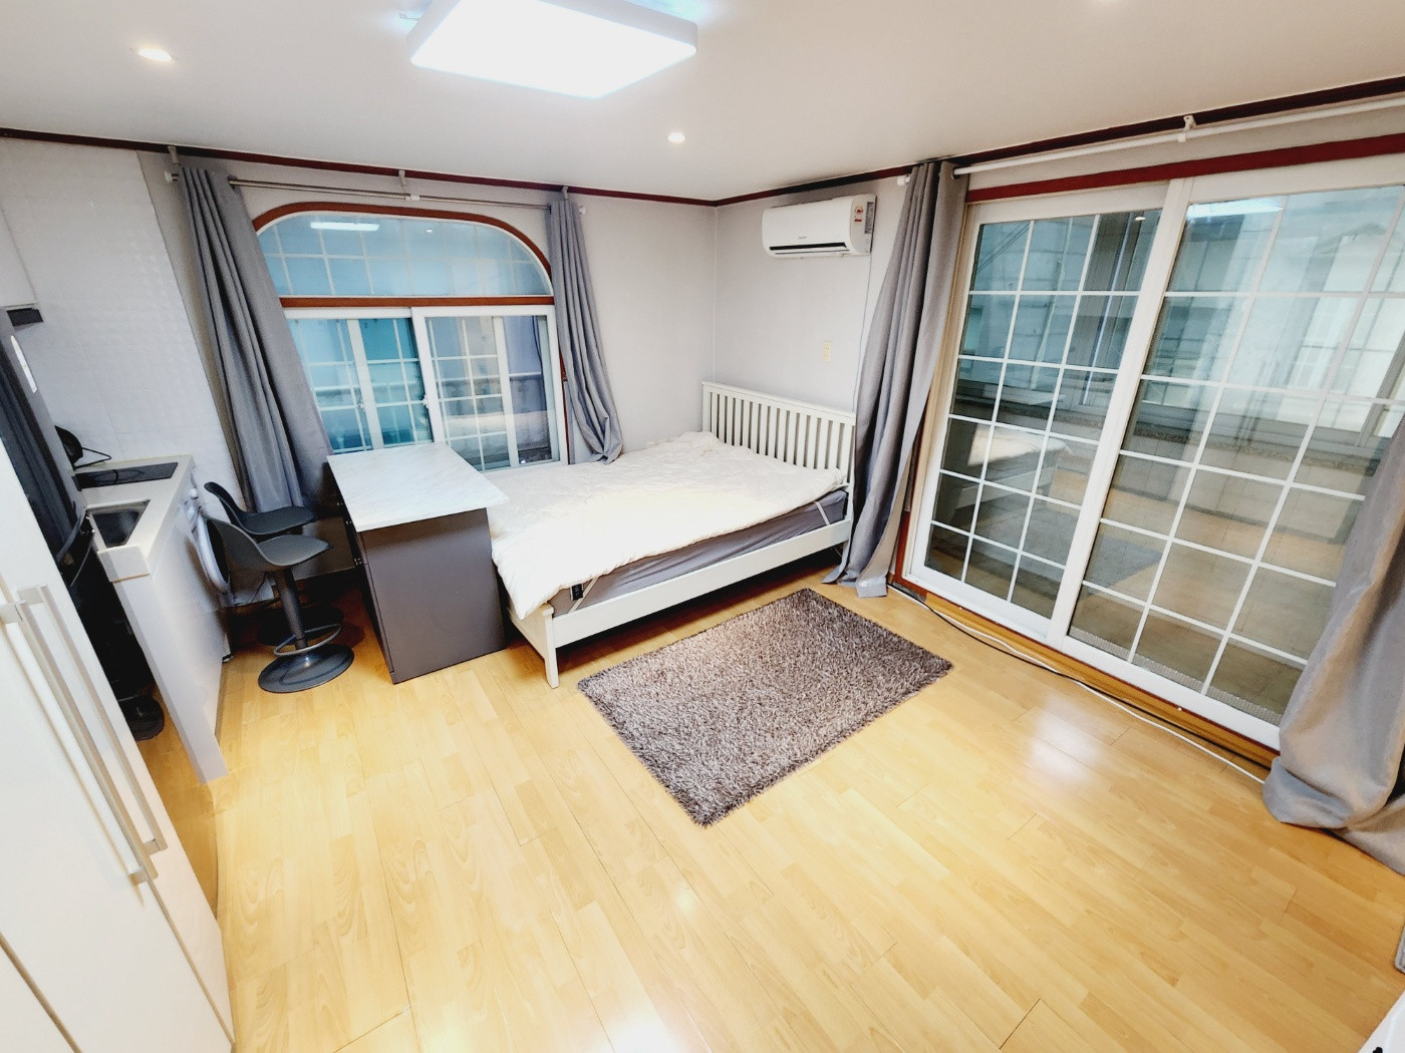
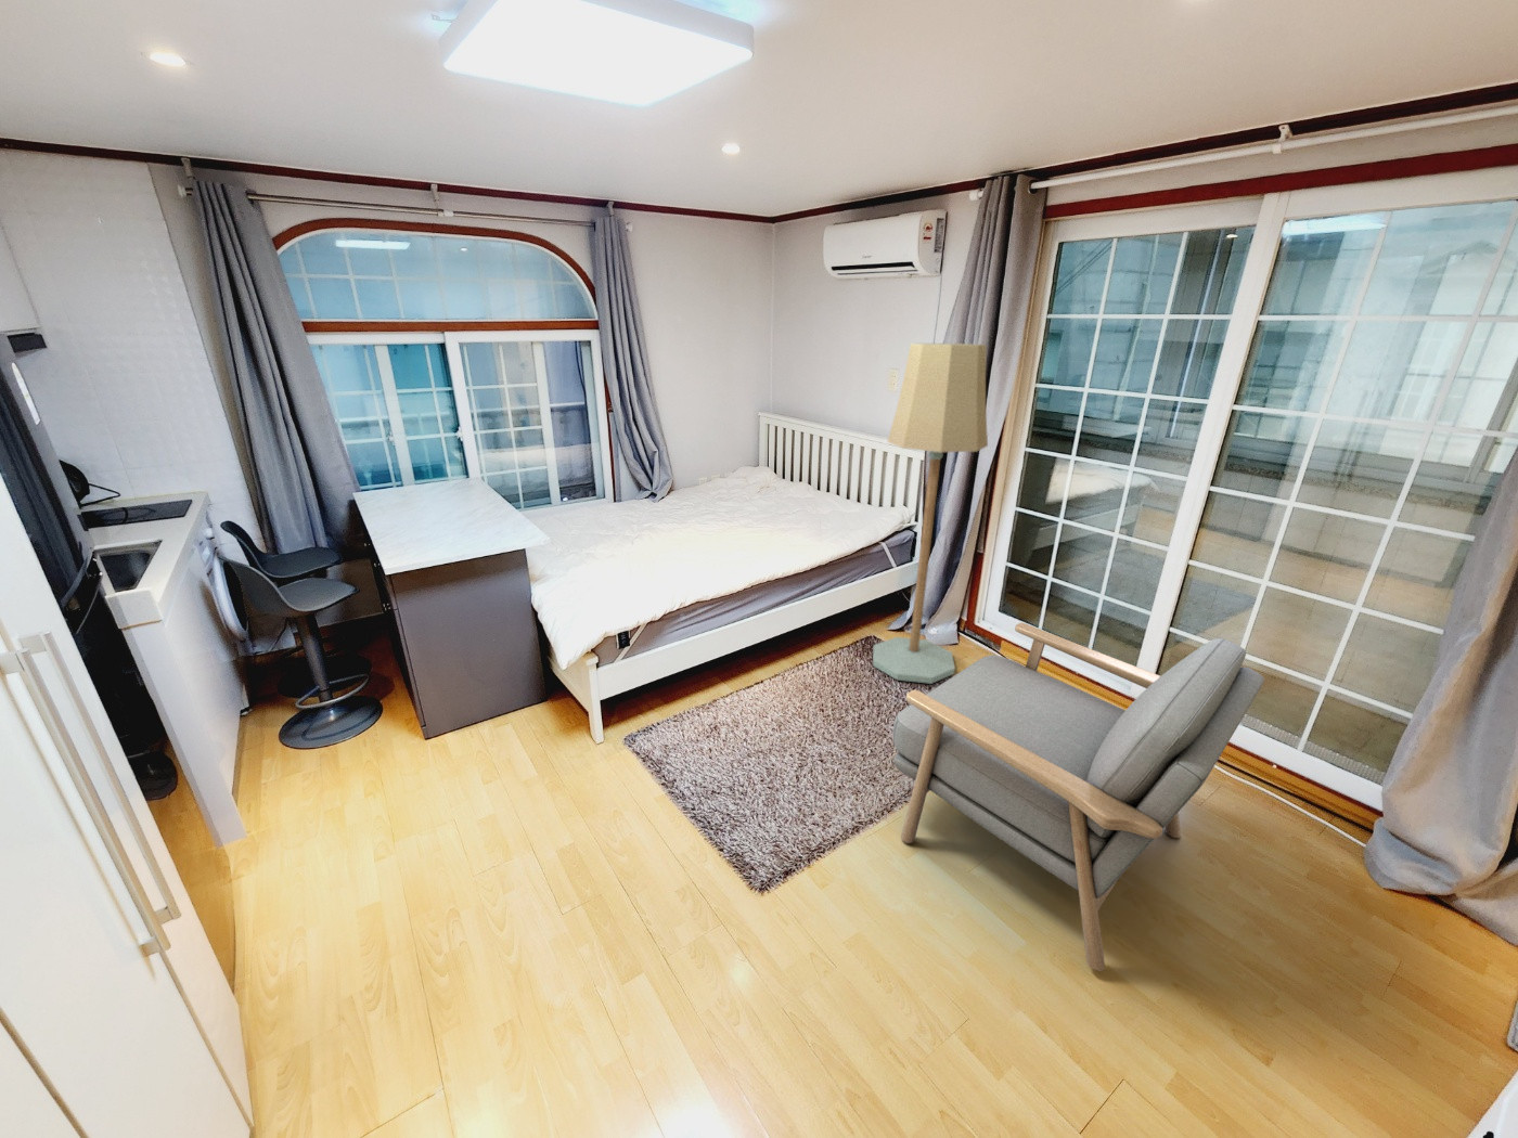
+ floor lamp (929, 516)
+ armchair (1055, 739)
